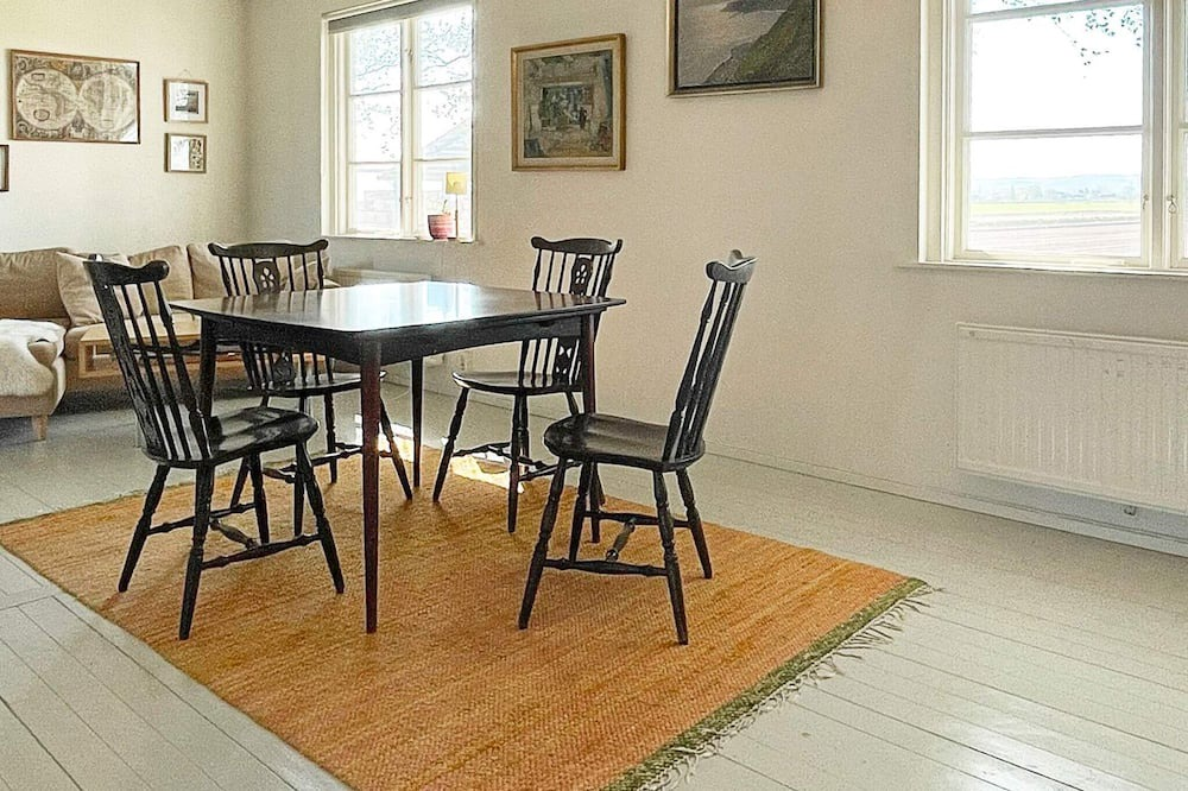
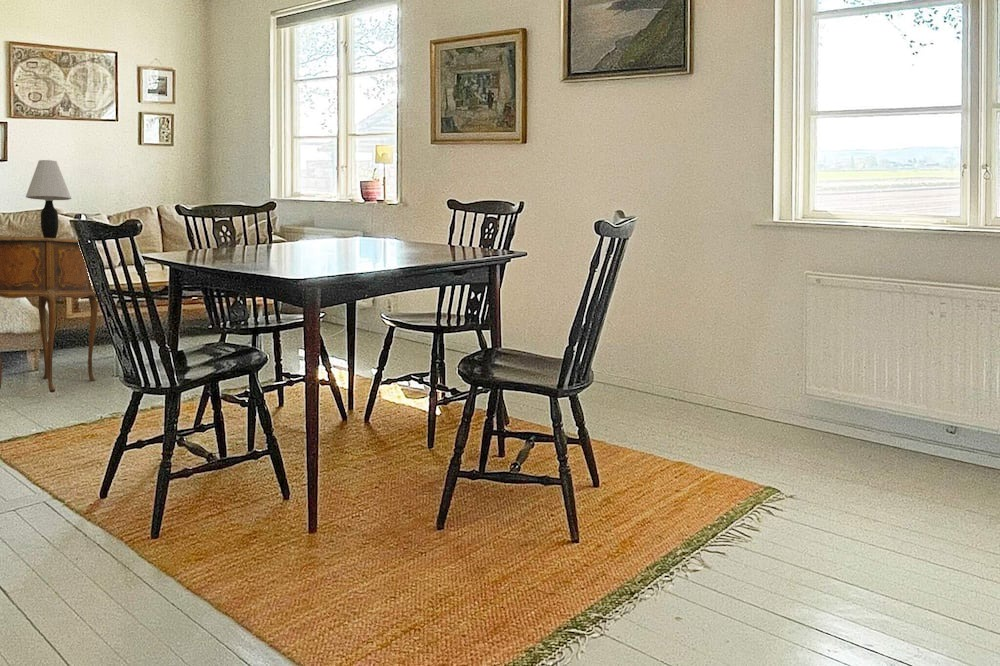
+ side table (48, 313)
+ table lamp (48, 200)
